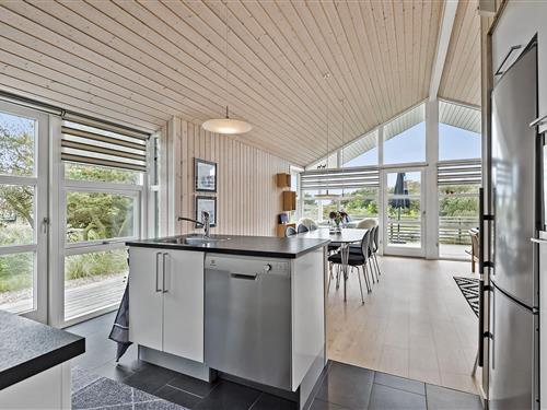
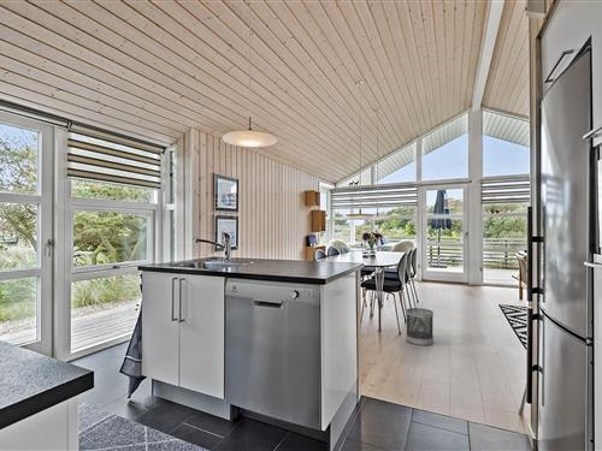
+ wastebasket (419, 326)
